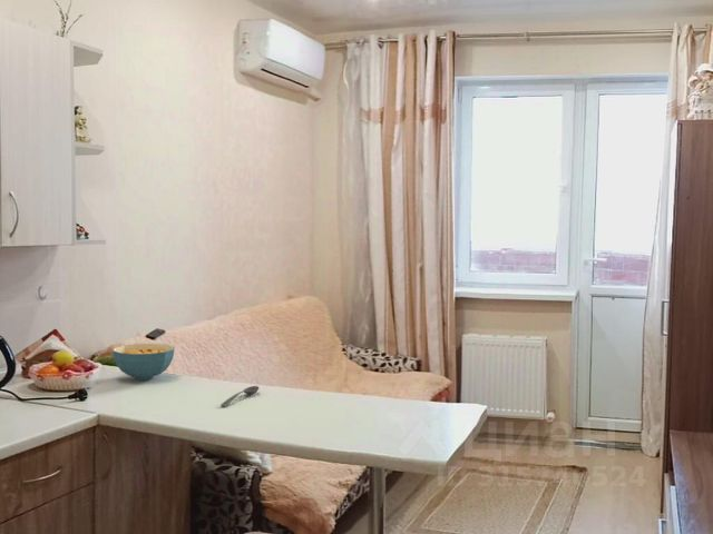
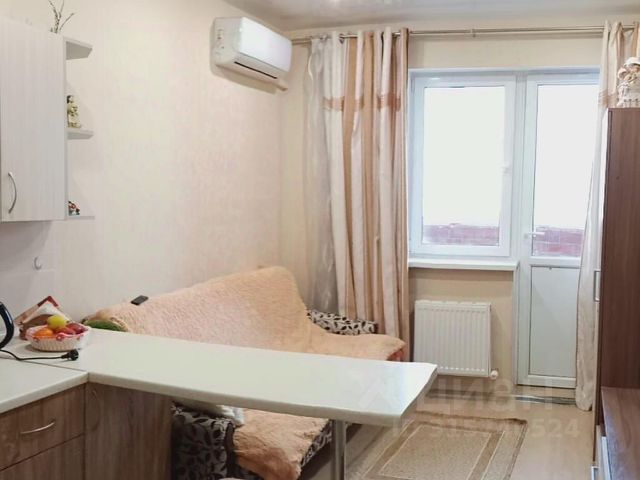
- soupspoon (238, 394)
- cereal bowl (144, 363)
